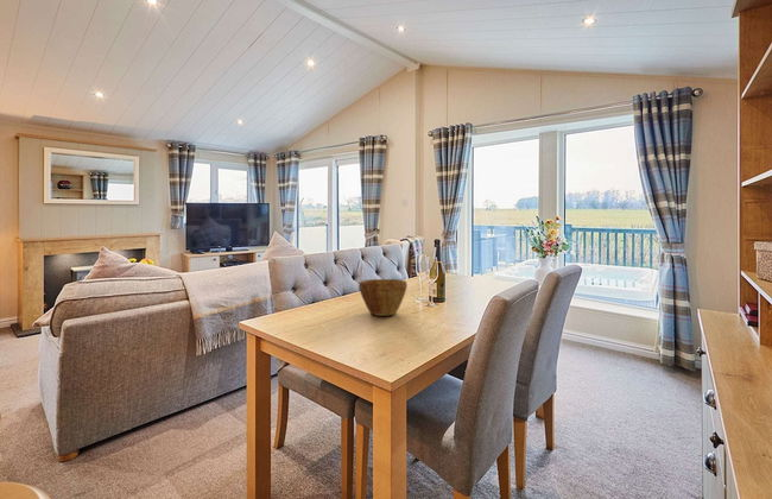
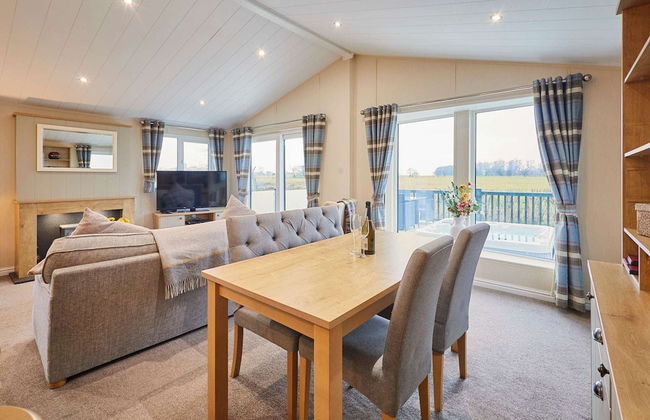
- bowl (382, 297)
